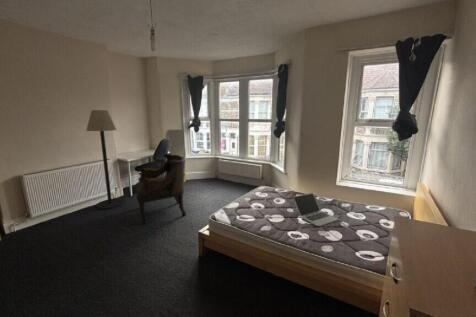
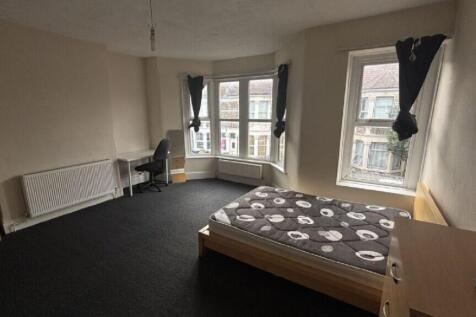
- floor lamp (105, 159)
- armchair (157, 185)
- laptop (315, 208)
